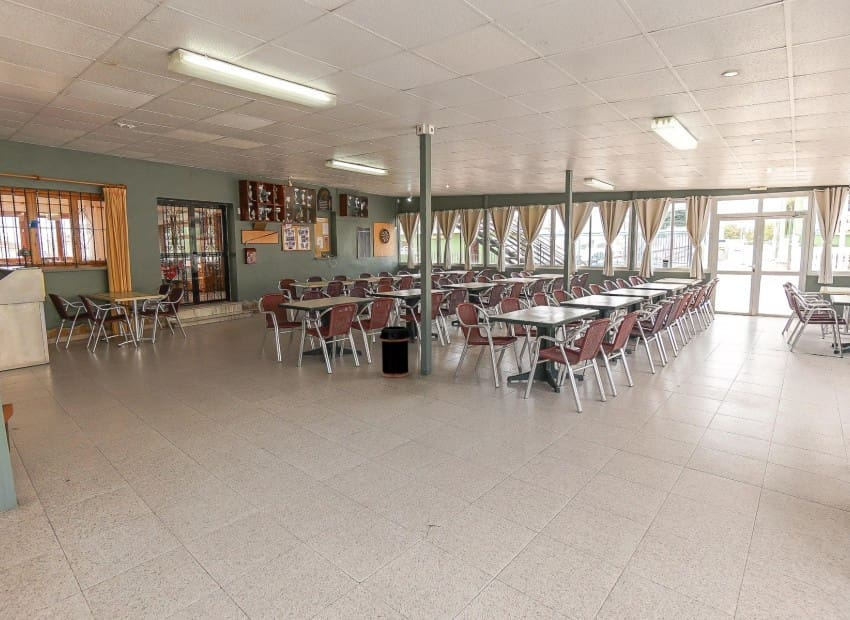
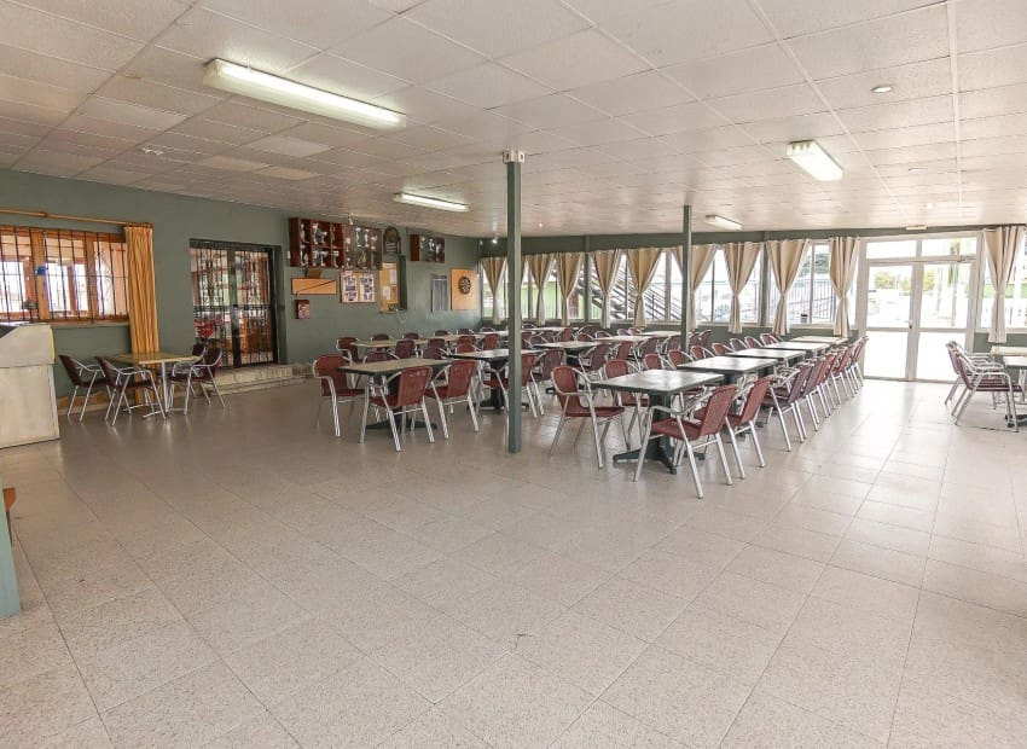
- trash can (395, 351)
